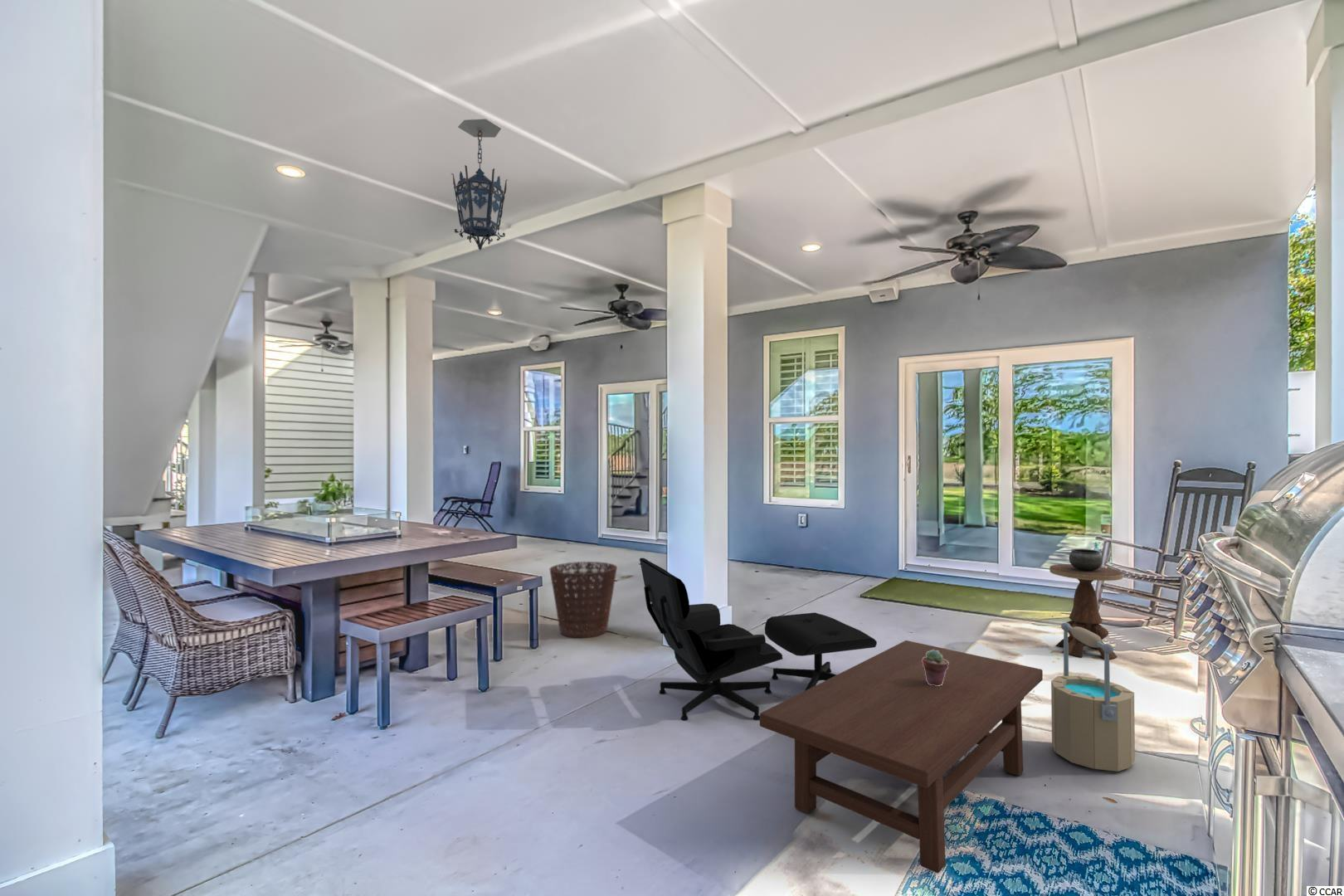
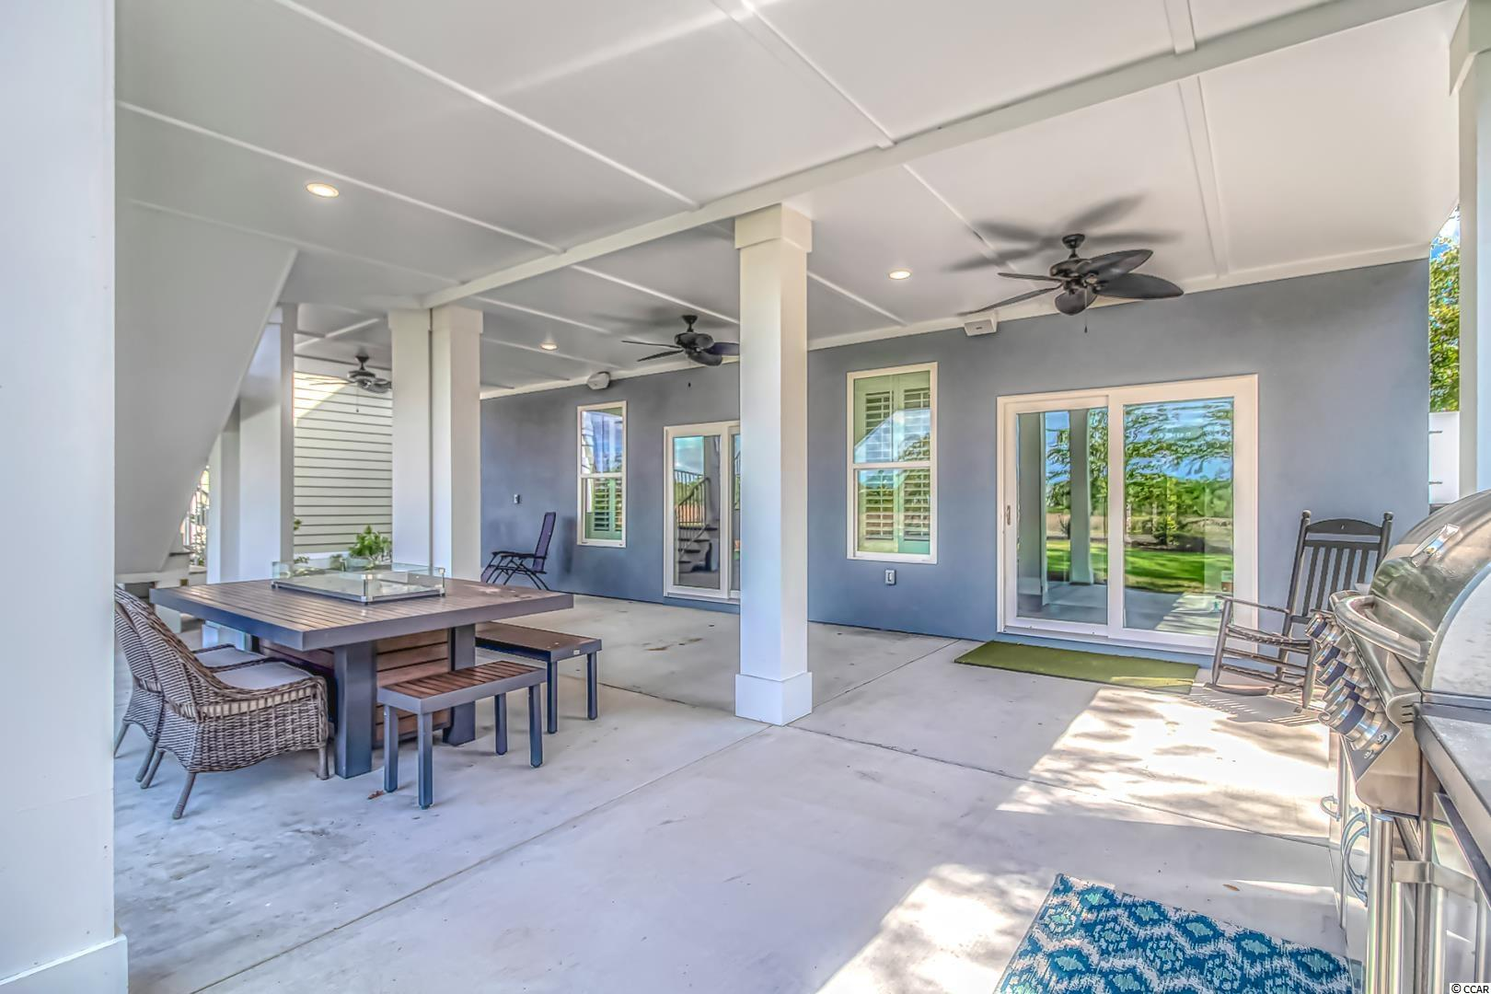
- potted succulent (935, 665)
- bucket (1091, 693)
- basket (583, 599)
- hanging lantern (480, 189)
- coffee table (913, 738)
- side table (1085, 601)
- lounge chair (765, 626)
